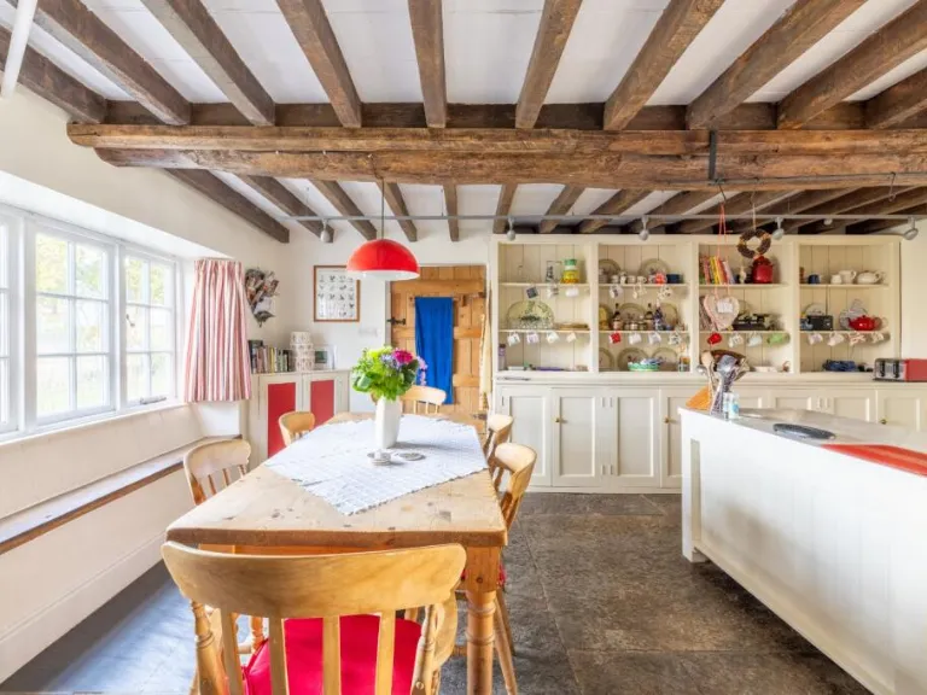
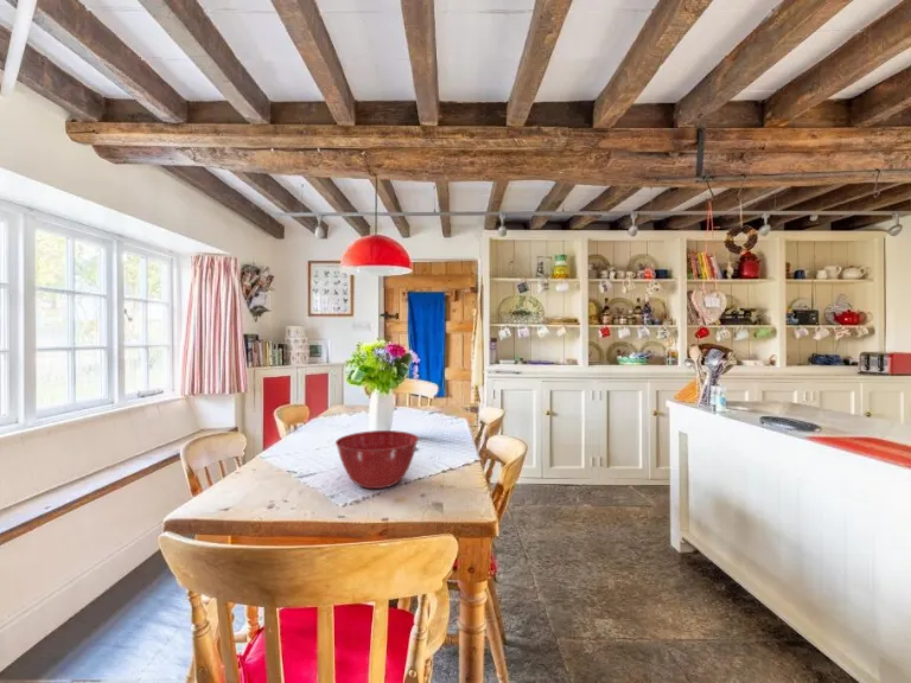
+ mixing bowl (377, 460)
